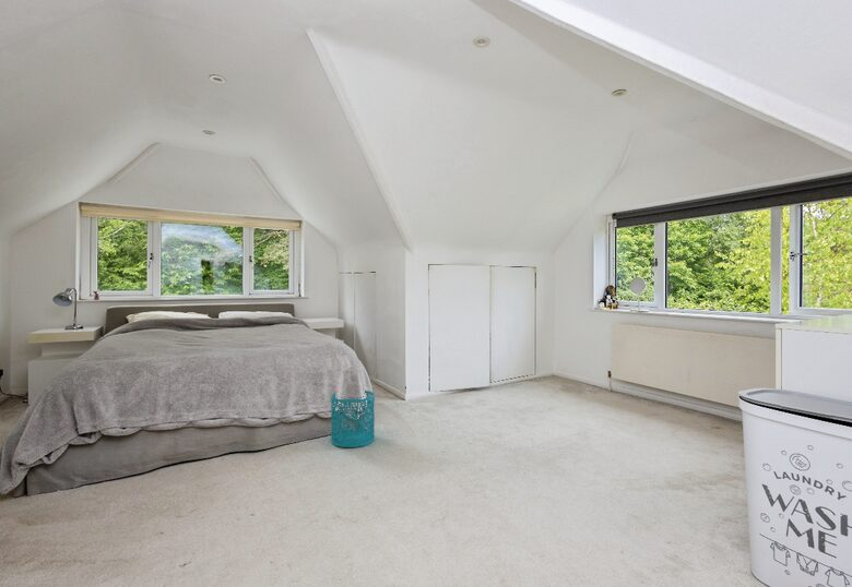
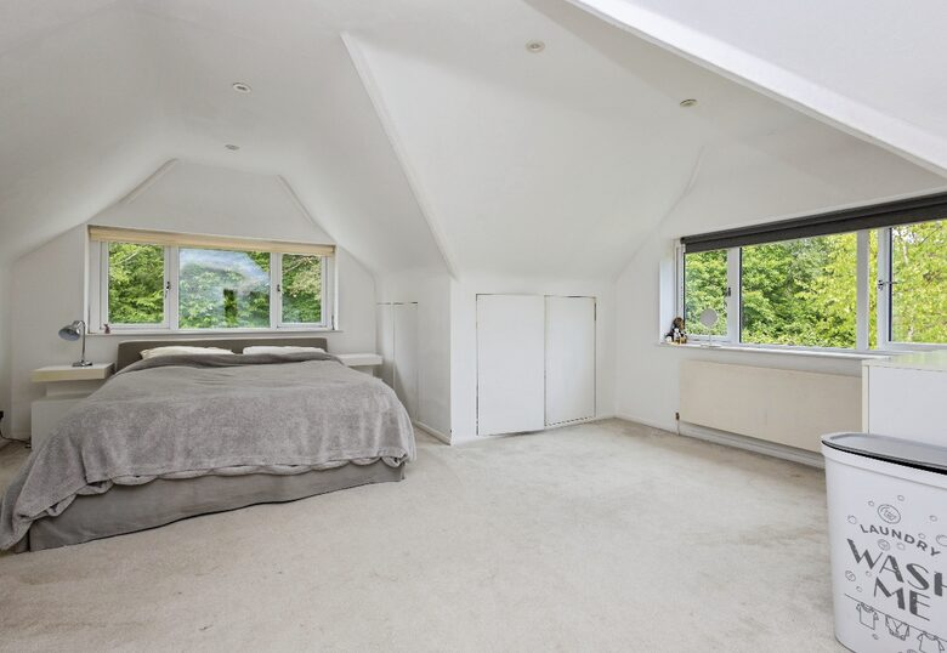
- wastebasket (353, 417)
